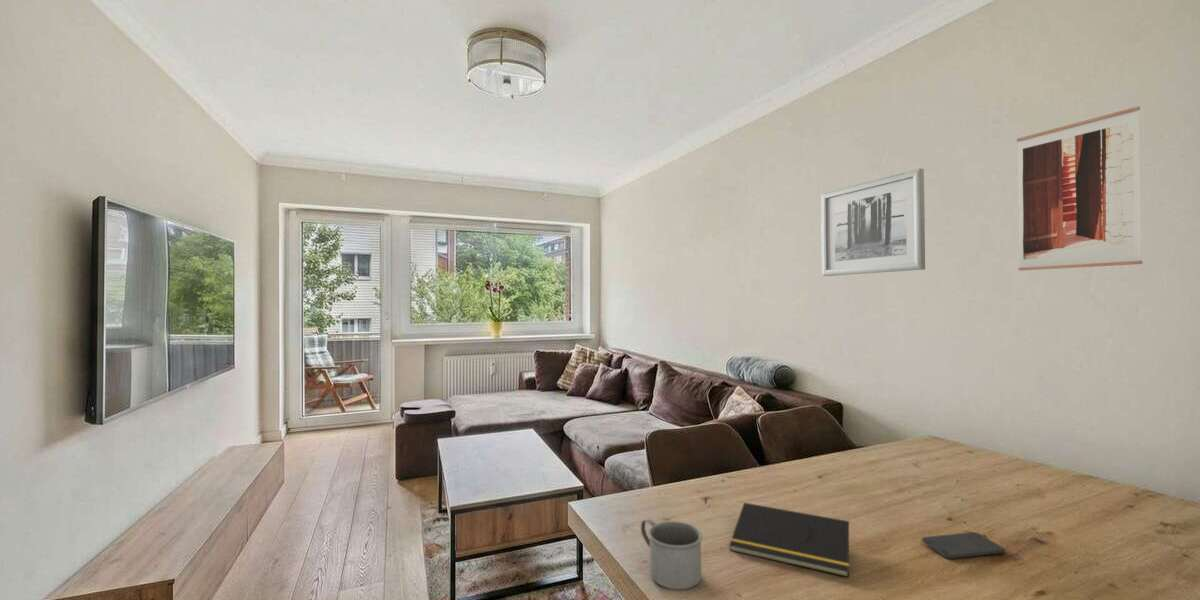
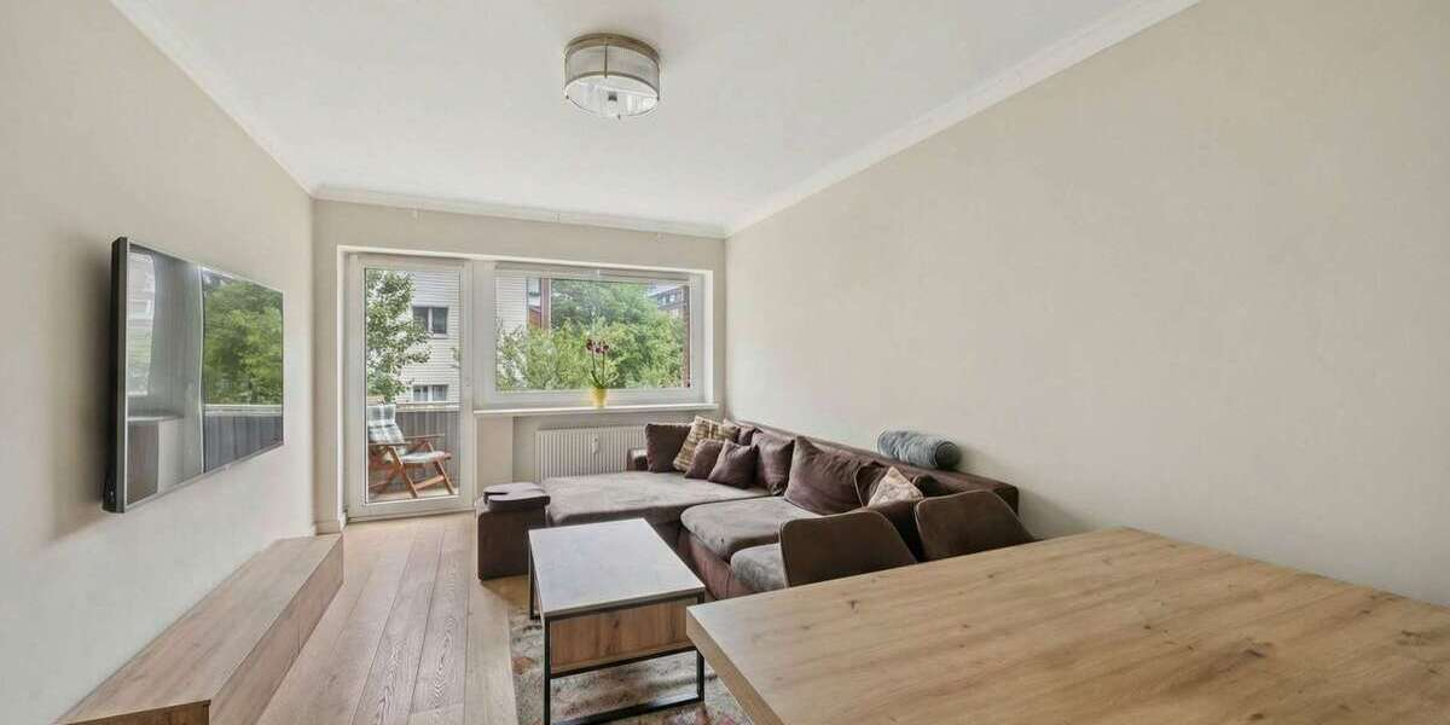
- smartphone (962, 544)
- wall art (1073, 195)
- wall art (867, 227)
- notepad (790, 535)
- mug (671, 551)
